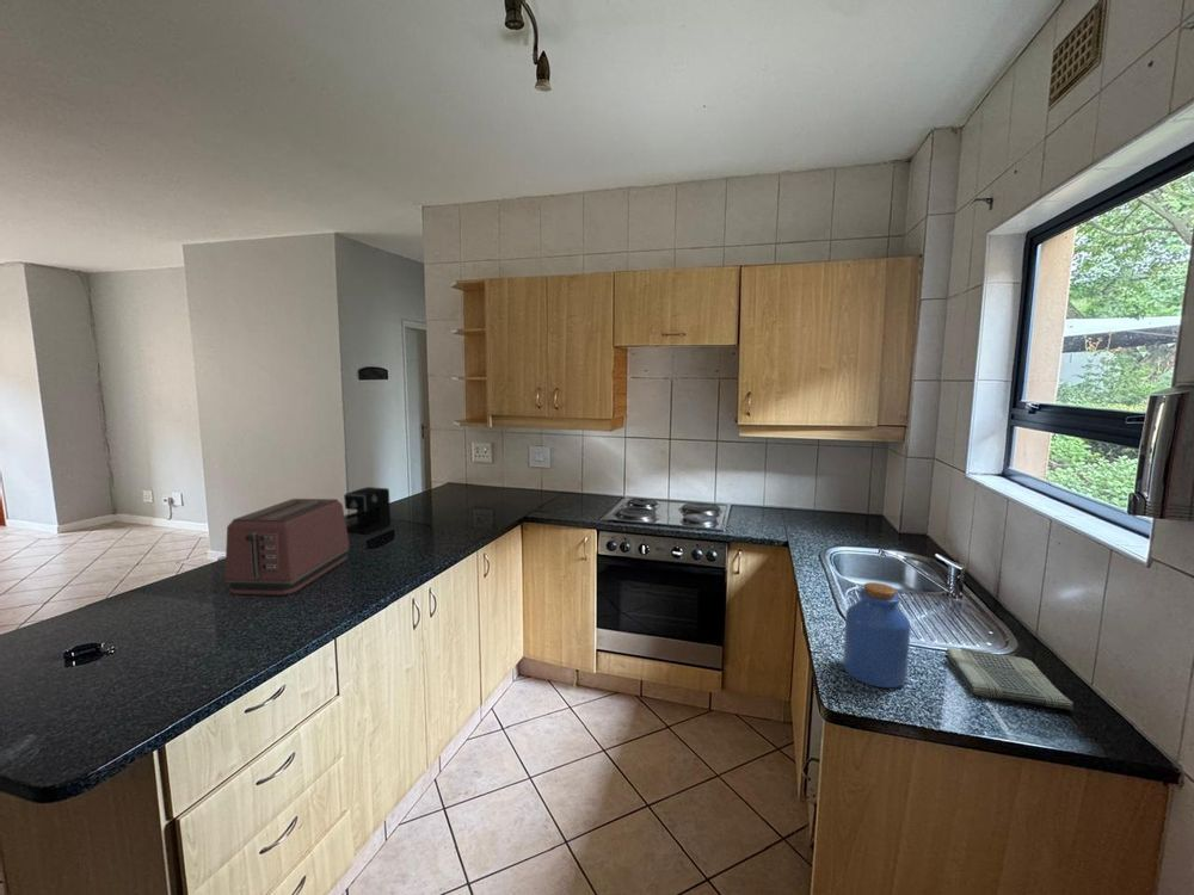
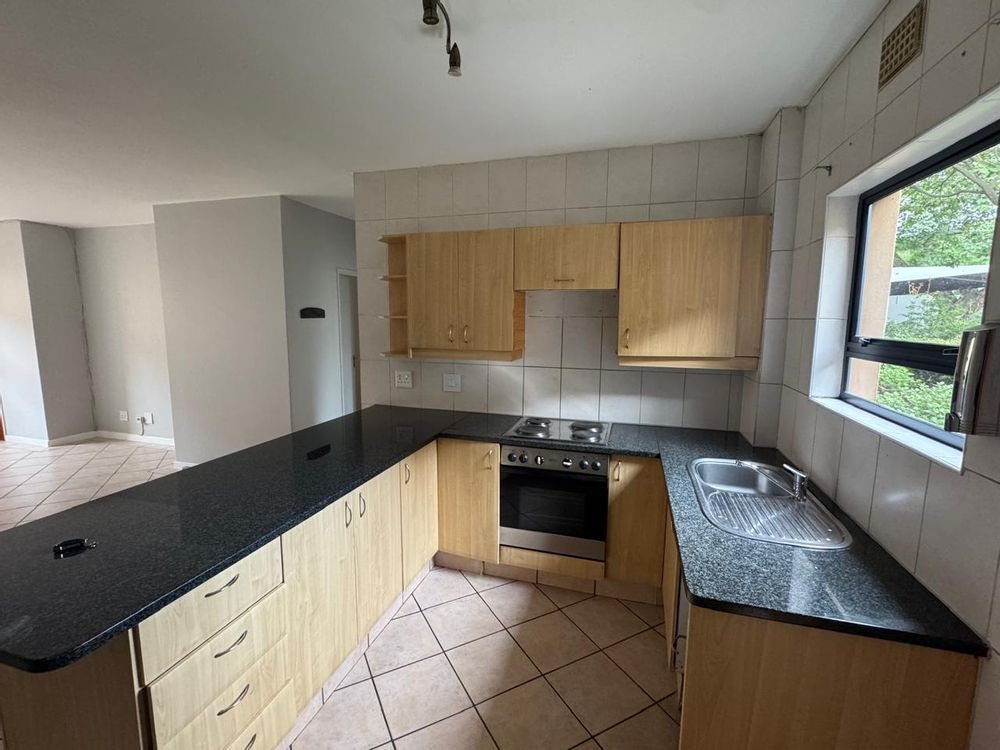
- coffee maker (386, 510)
- jar (876, 630)
- toaster (289, 542)
- dish towel (1003, 673)
